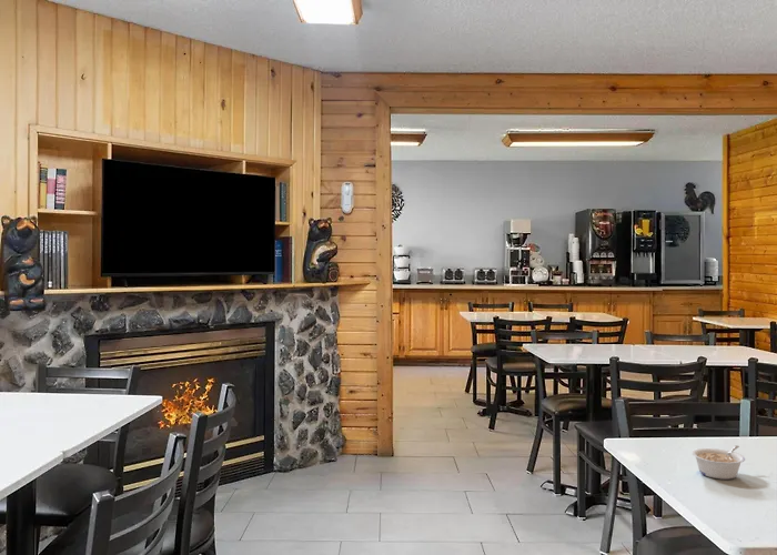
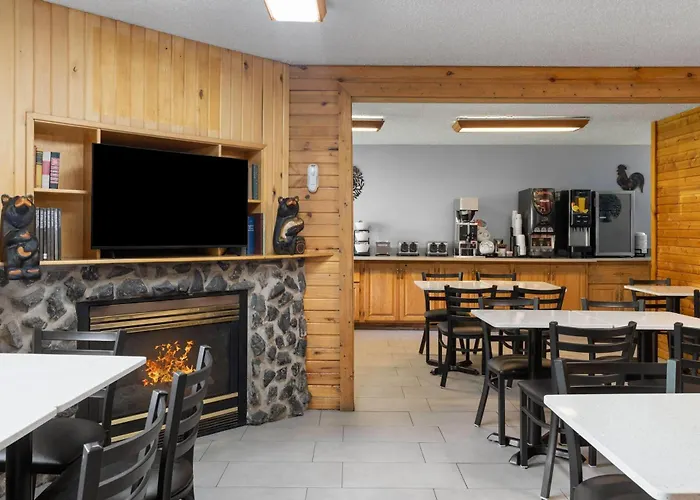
- legume (717, 462)
